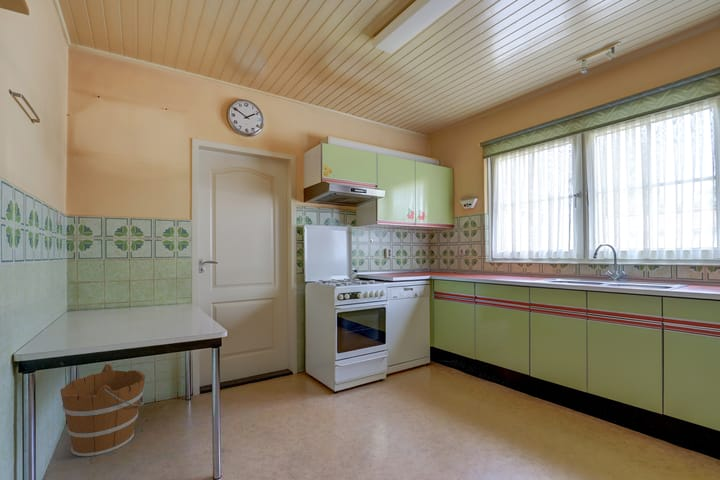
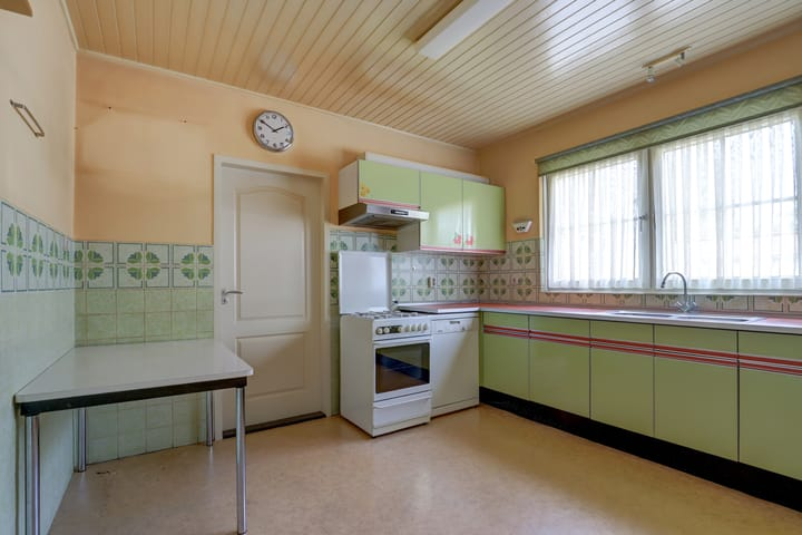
- bucket (105, 407)
